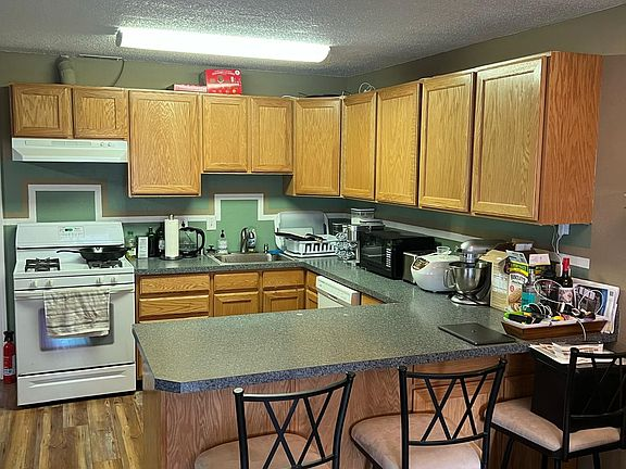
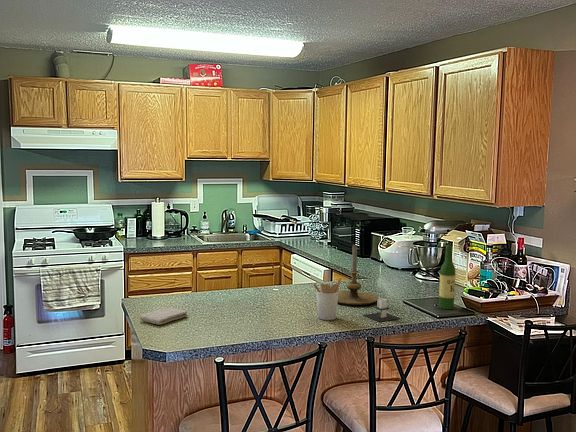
+ washcloth (164, 315)
+ wine bottle (447, 276)
+ architectural model (381, 308)
+ utensil holder (327, 299)
+ candle holder (354, 272)
